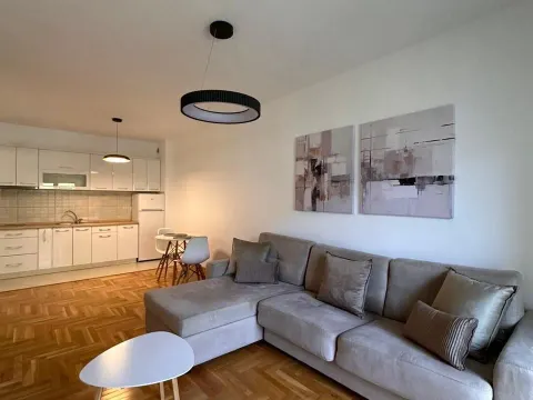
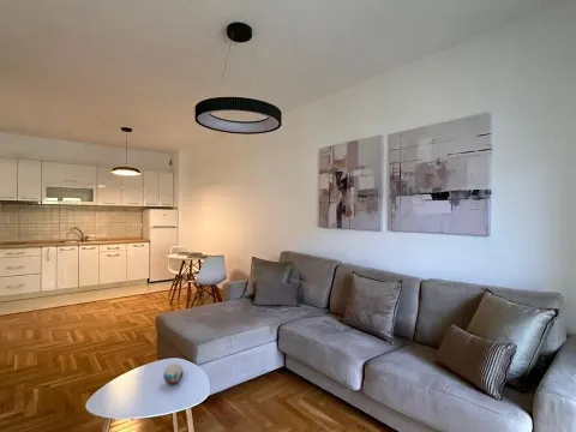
+ decorative orb (173, 373)
